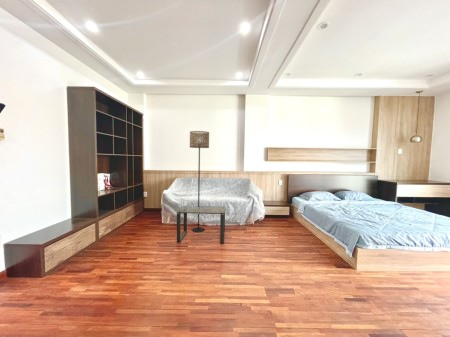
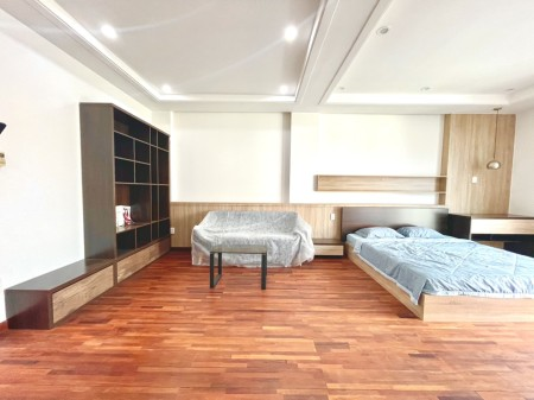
- floor lamp (198, 181)
